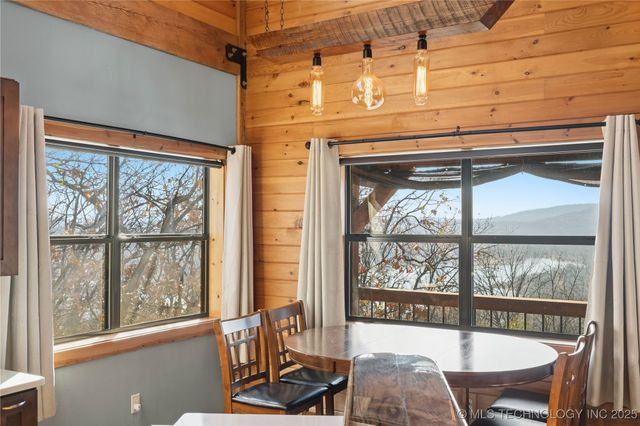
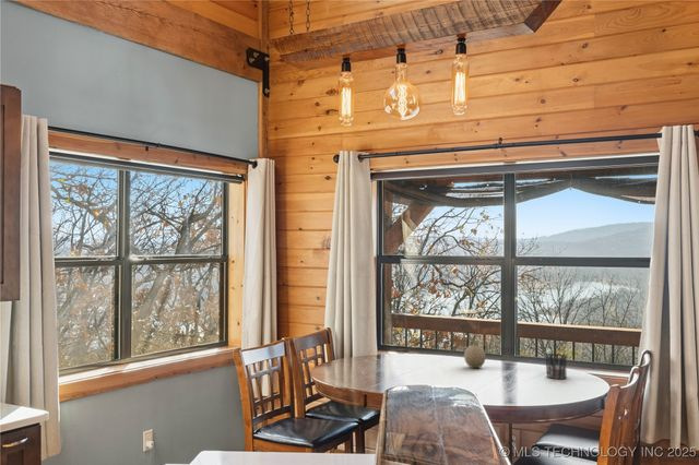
+ cup (556, 366)
+ fruit (475, 353)
